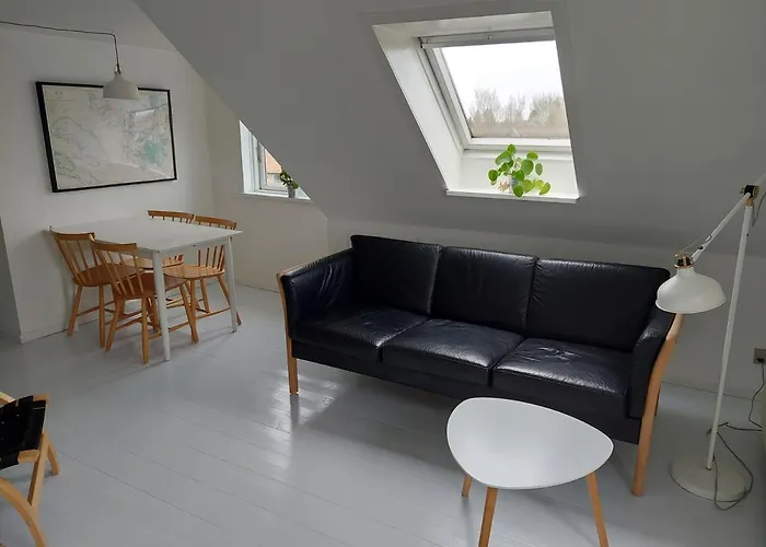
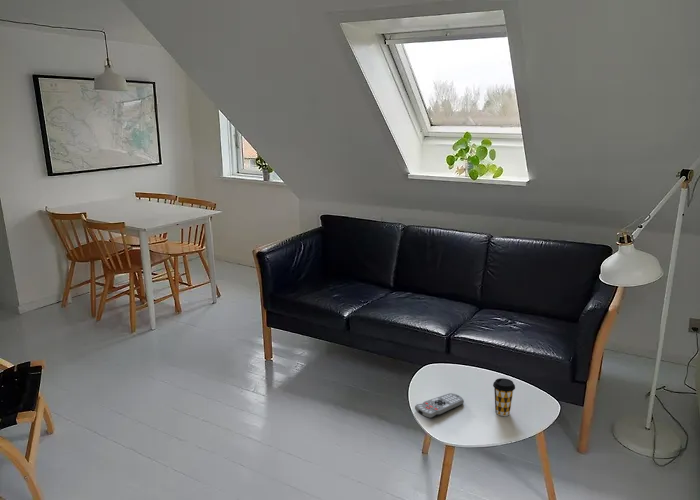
+ coffee cup (503, 397)
+ remote control (440, 405)
